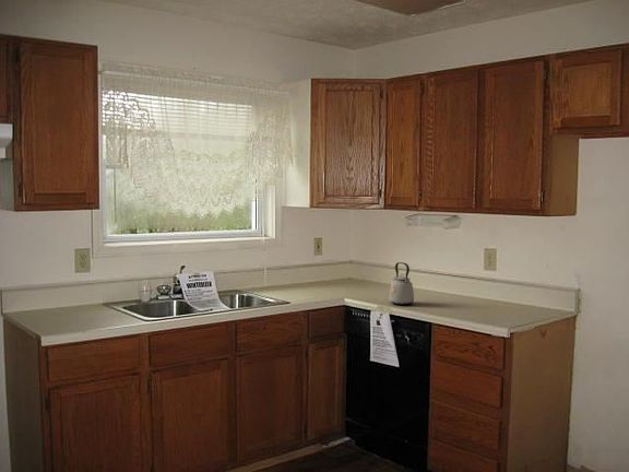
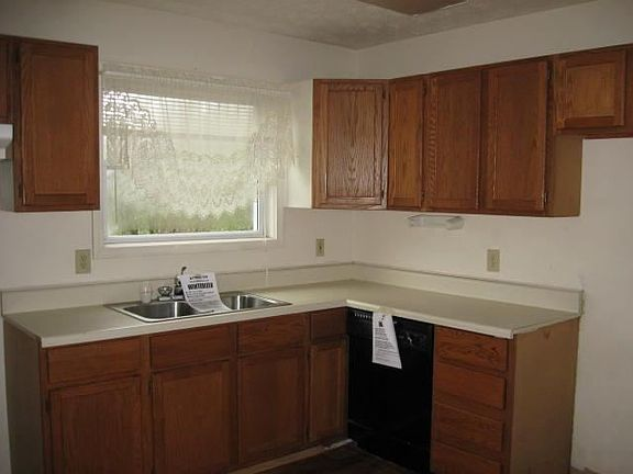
- kettle (399, 282)
